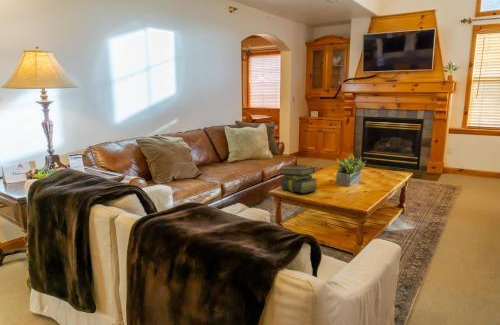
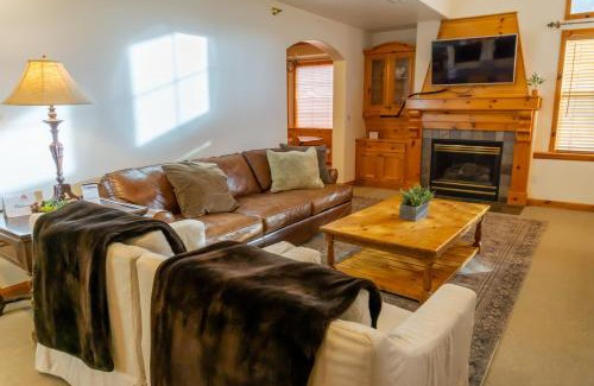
- stack of books (297, 178)
